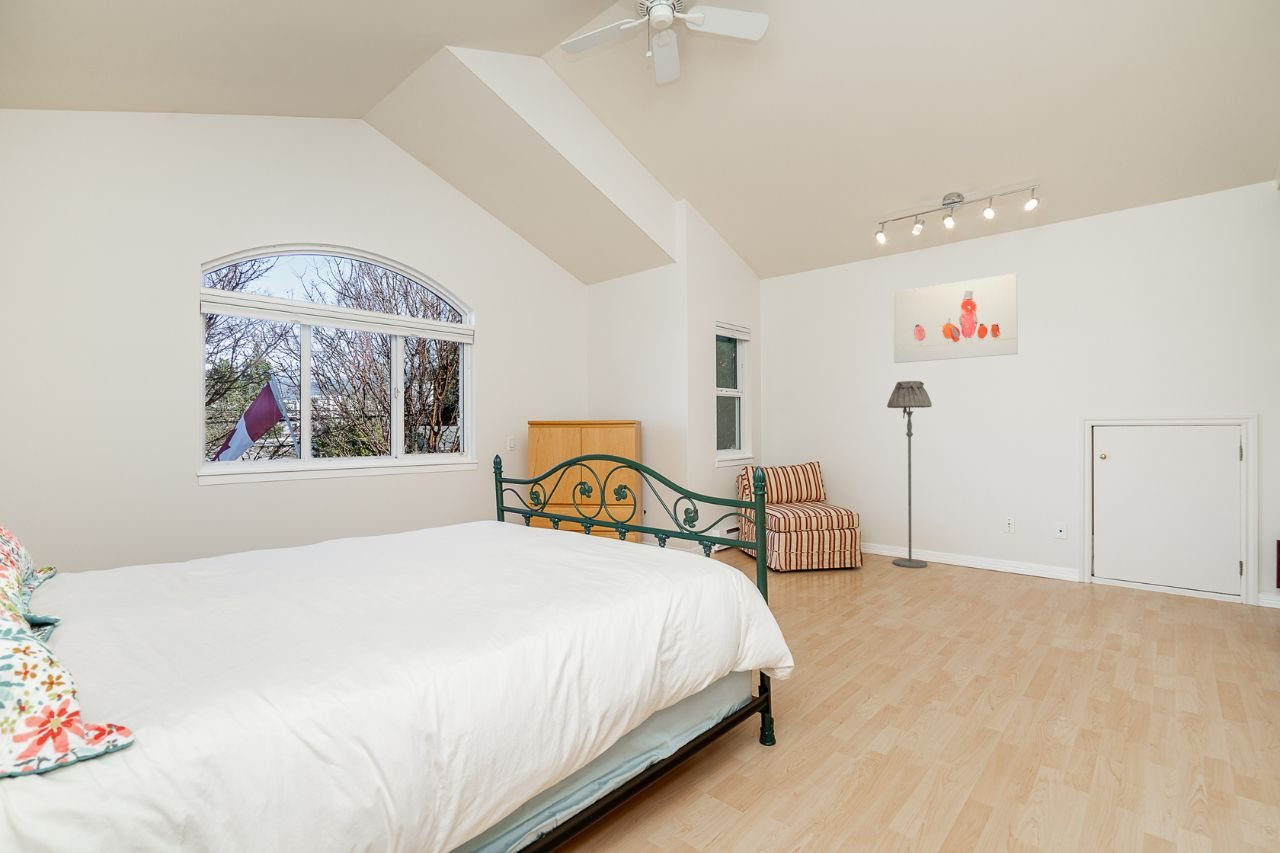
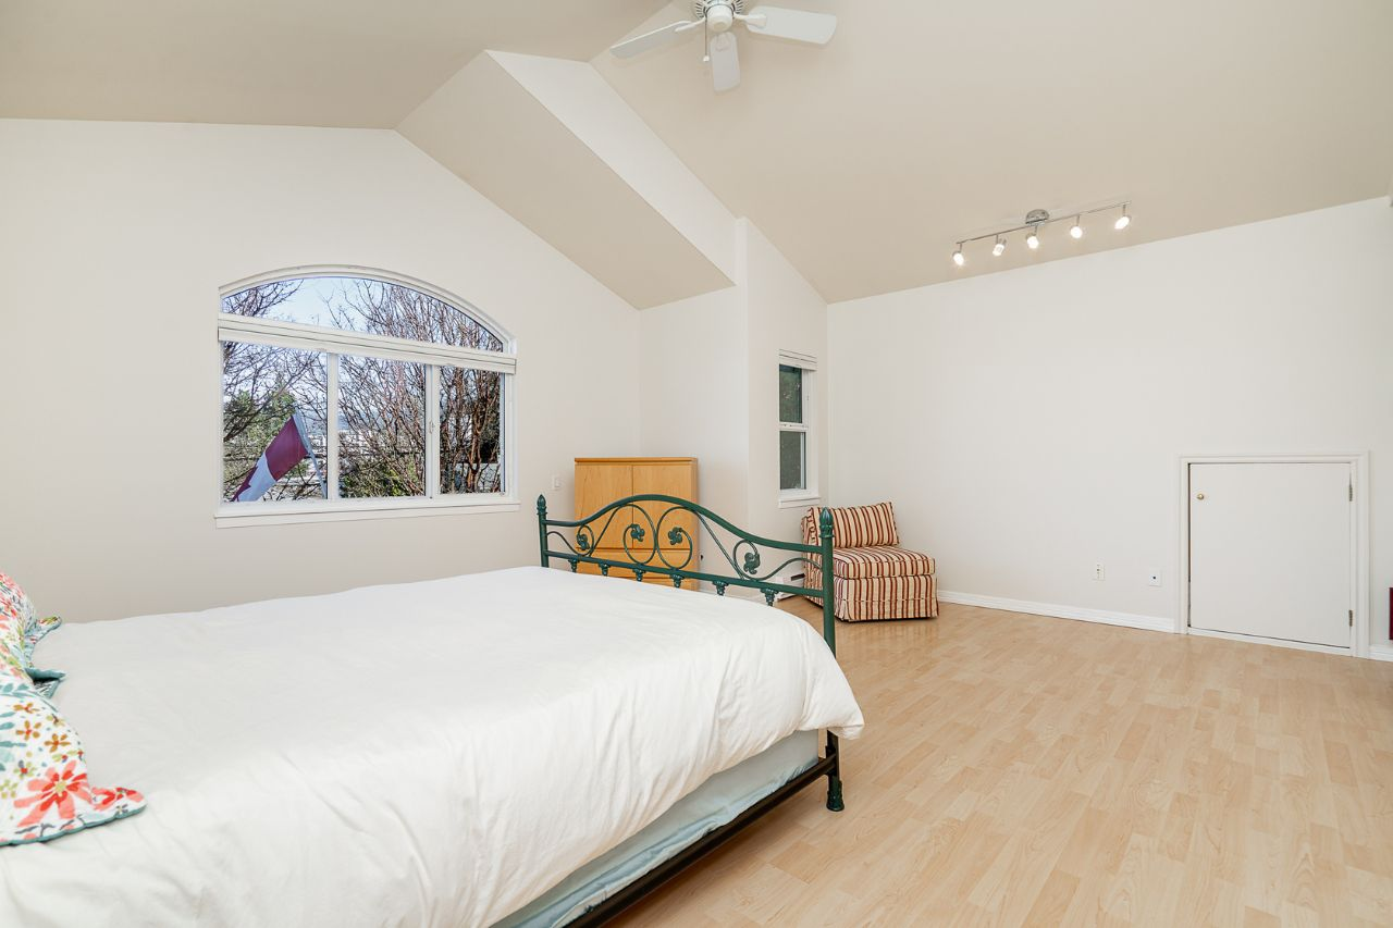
- wall art (951, 321)
- floor lamp (909, 472)
